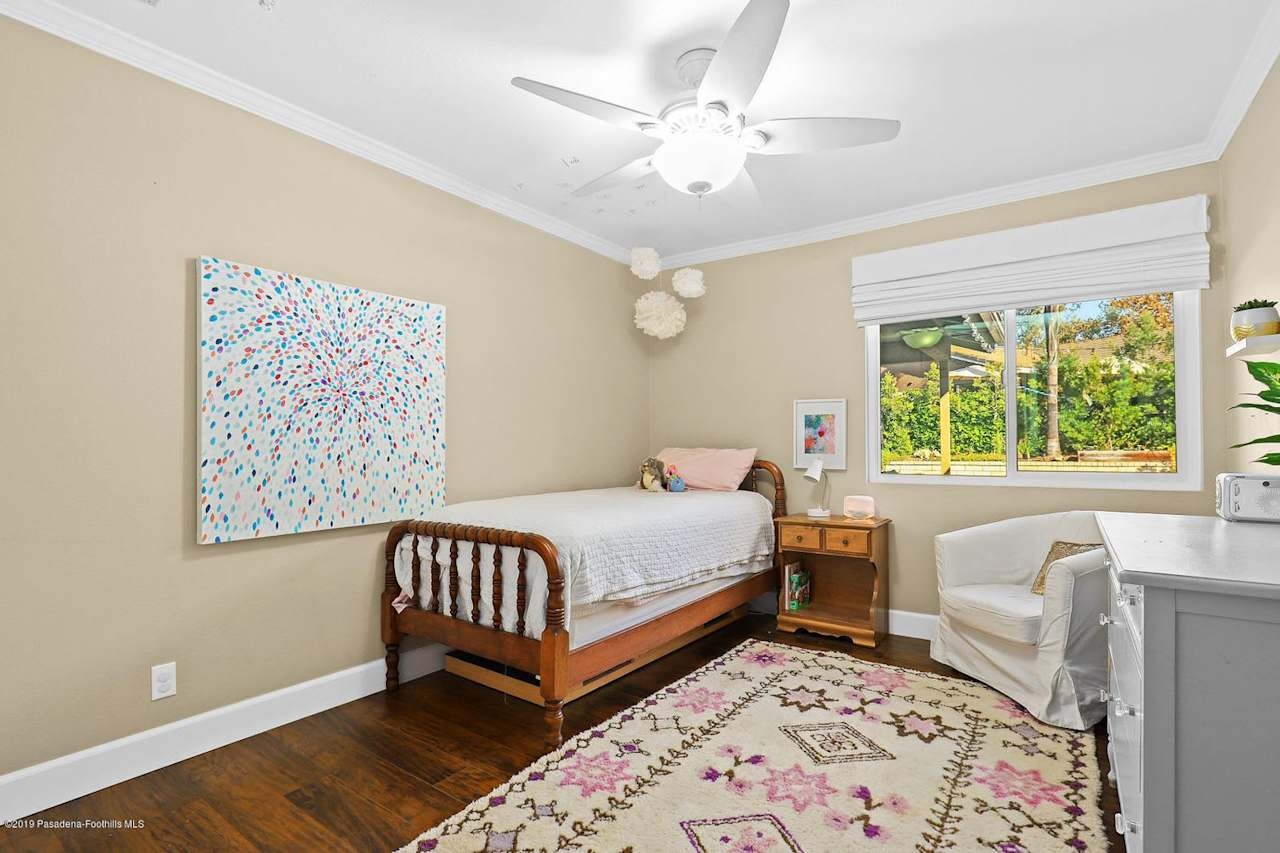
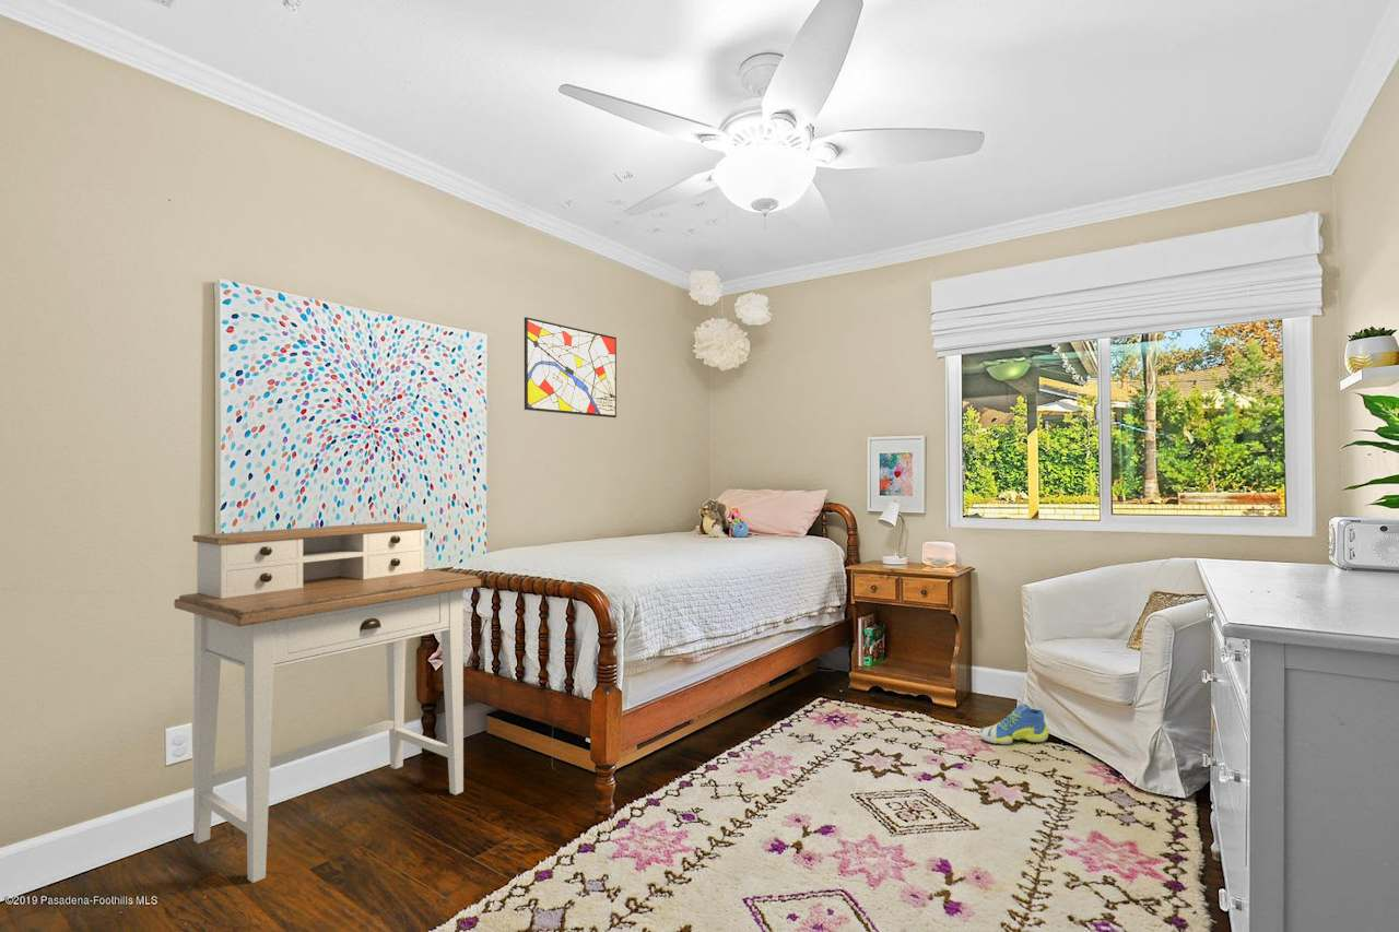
+ desk (339, 653)
+ wall art (573, 370)
+ sneaker (1012, 721)
